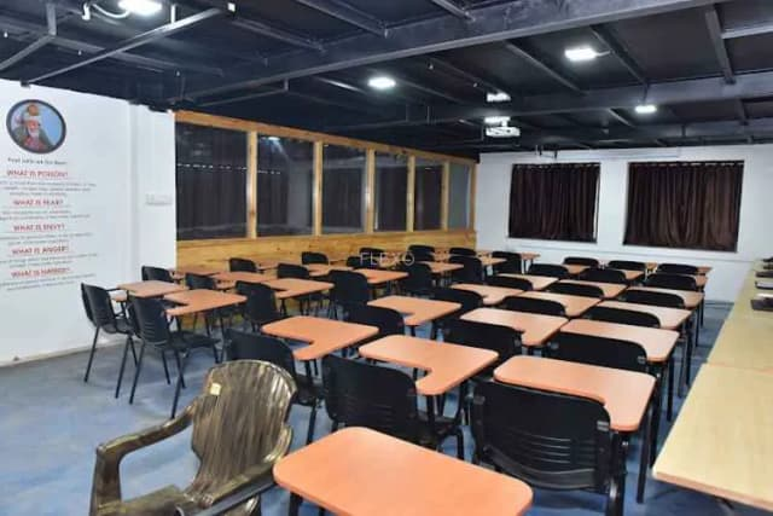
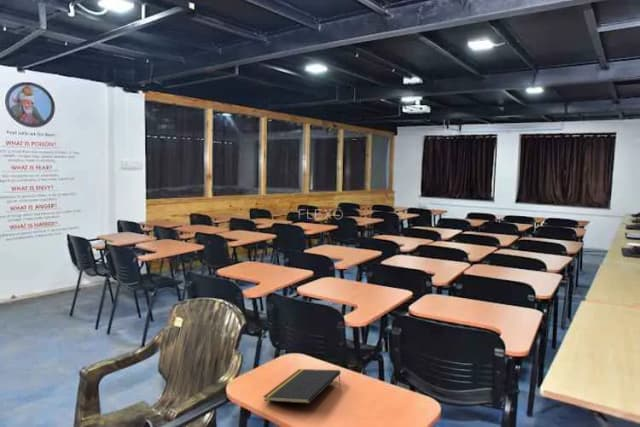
+ notepad (303, 384)
